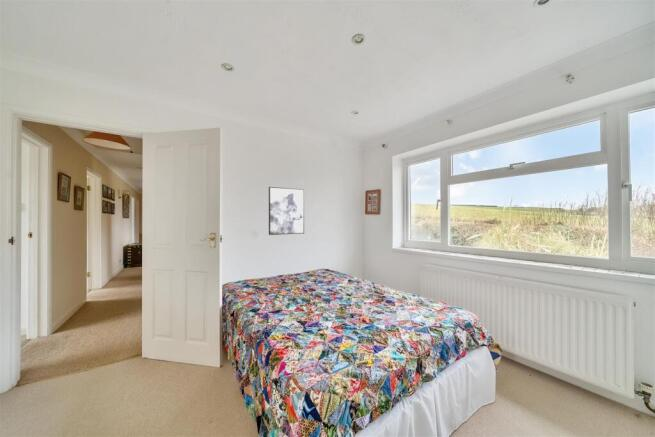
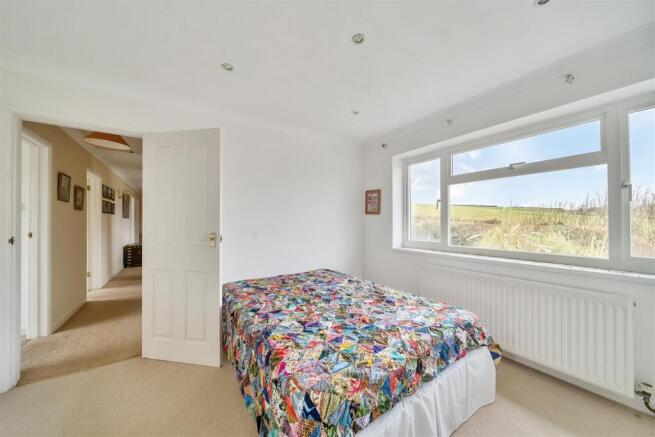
- wall art (287, 211)
